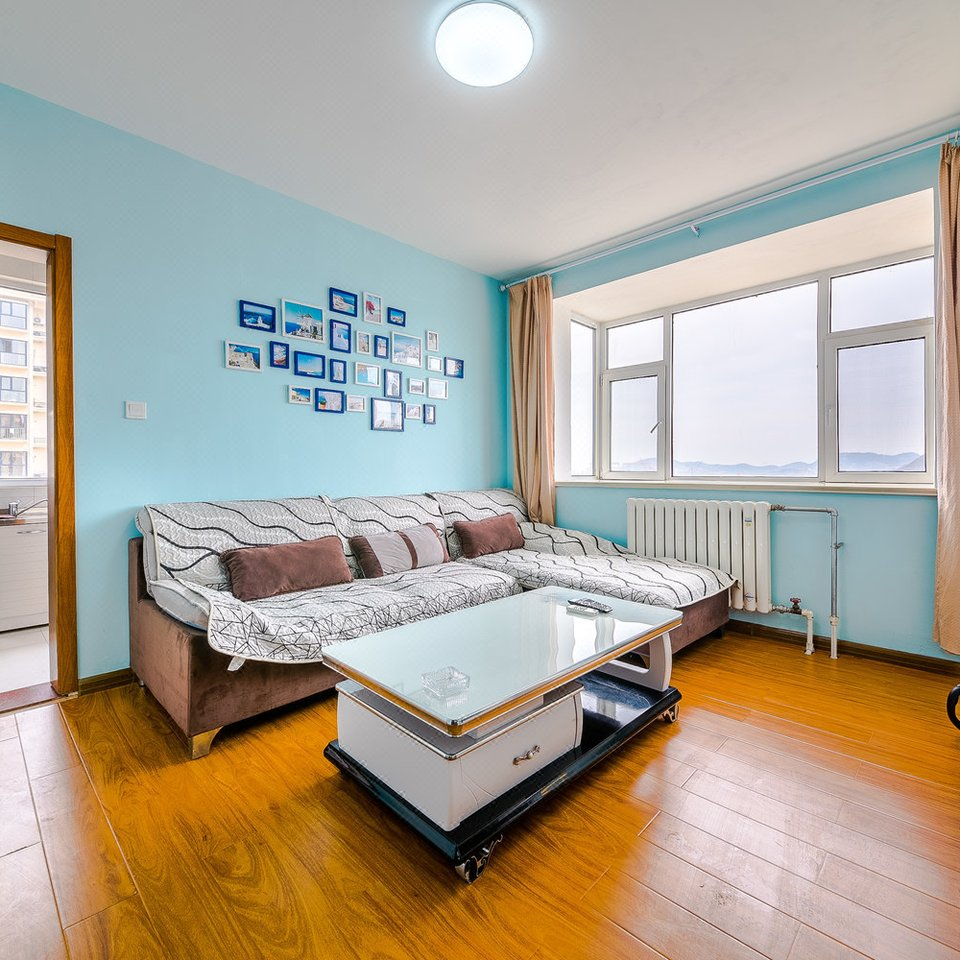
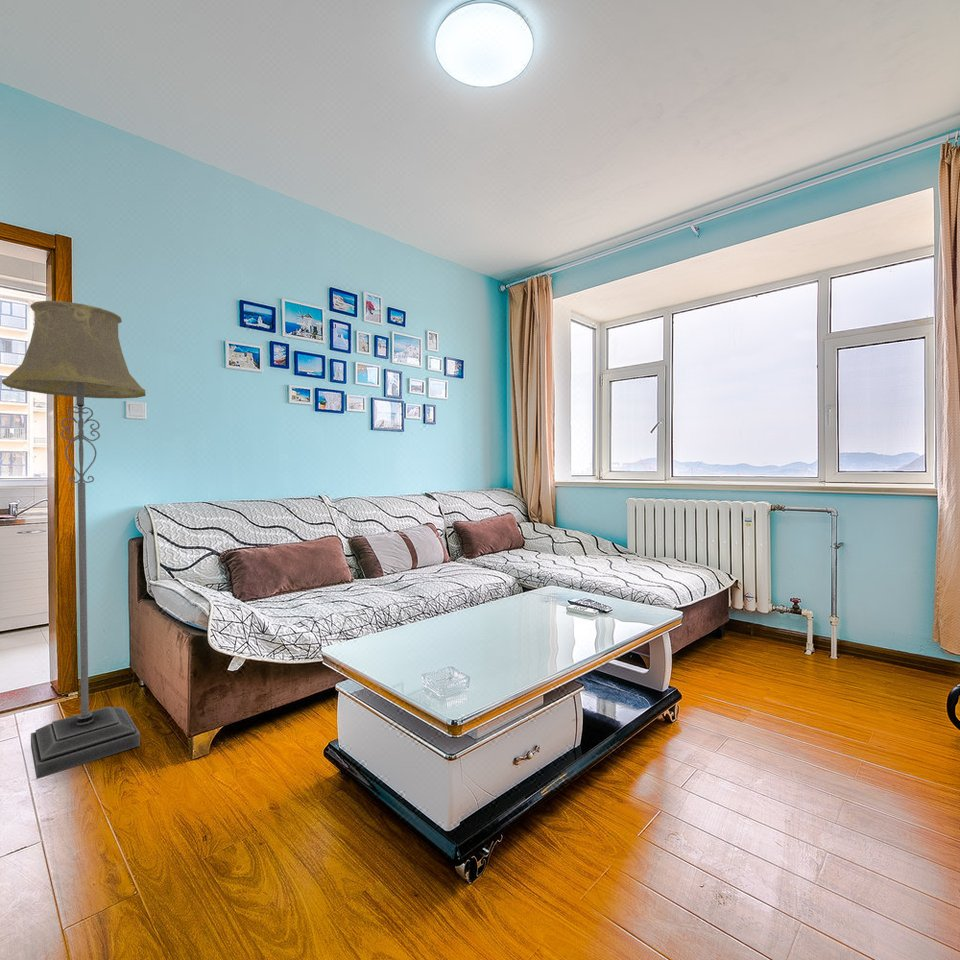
+ floor lamp (81, 530)
